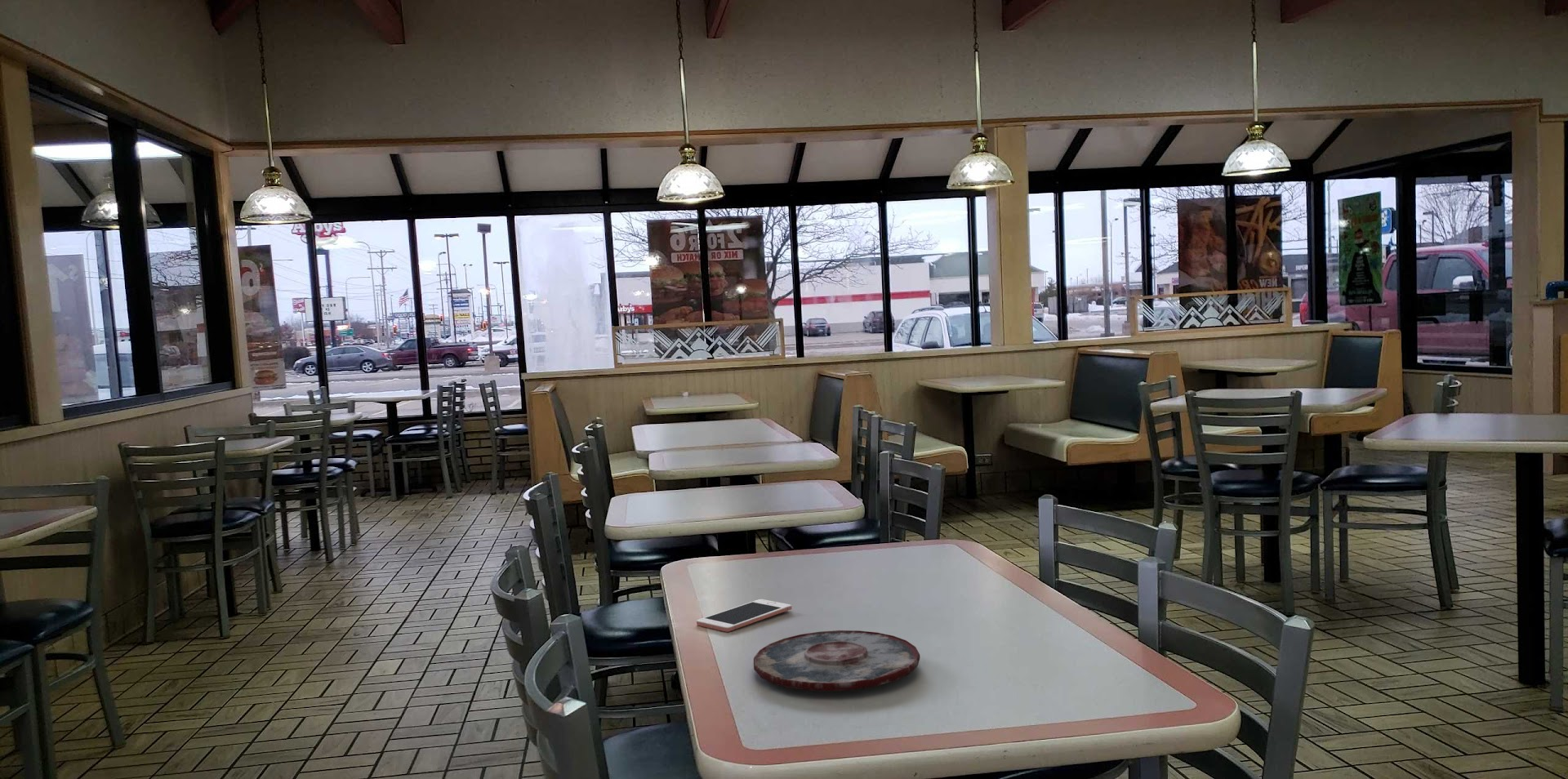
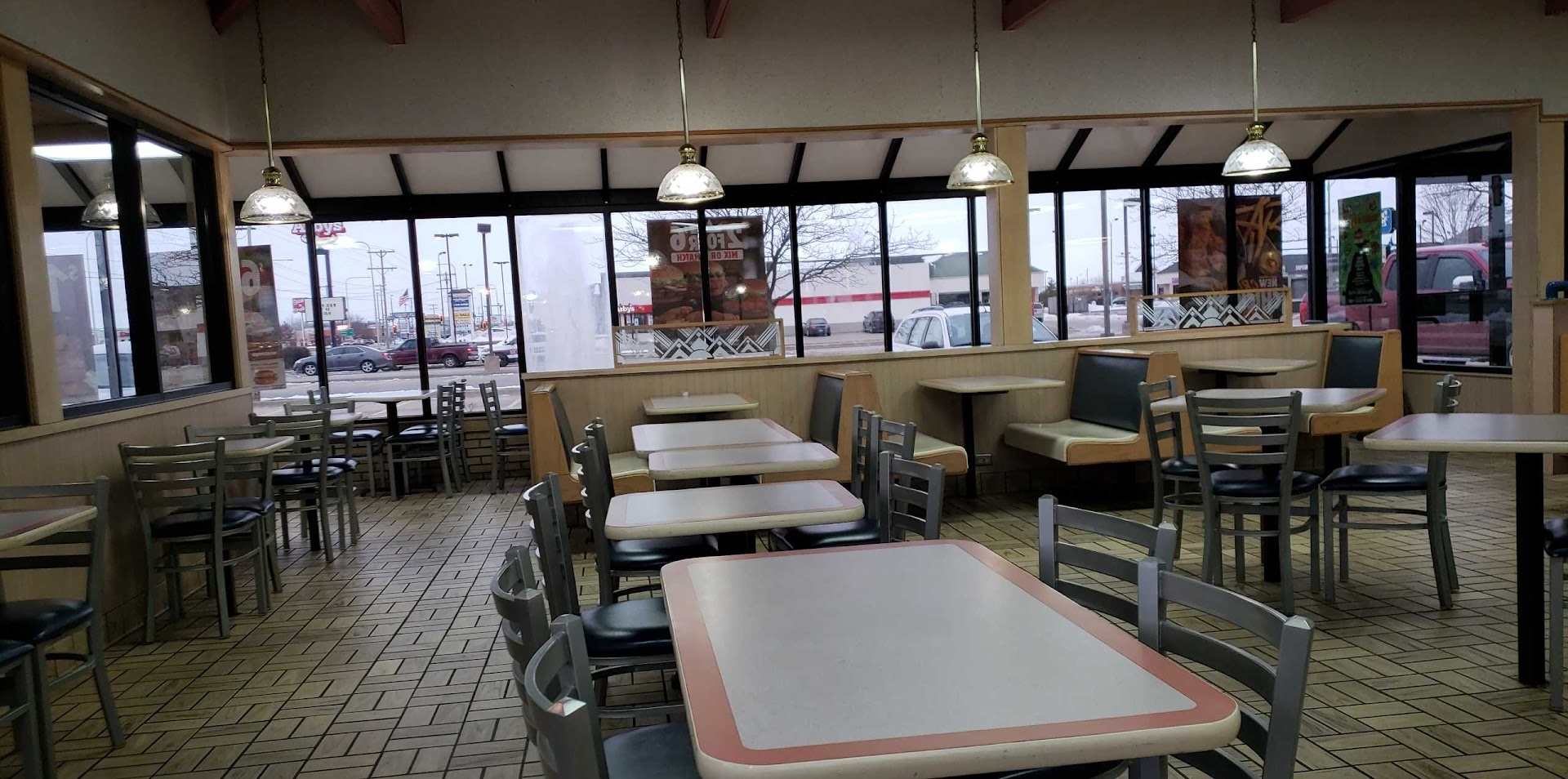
- cell phone (745, 614)
- plate (835, 659)
